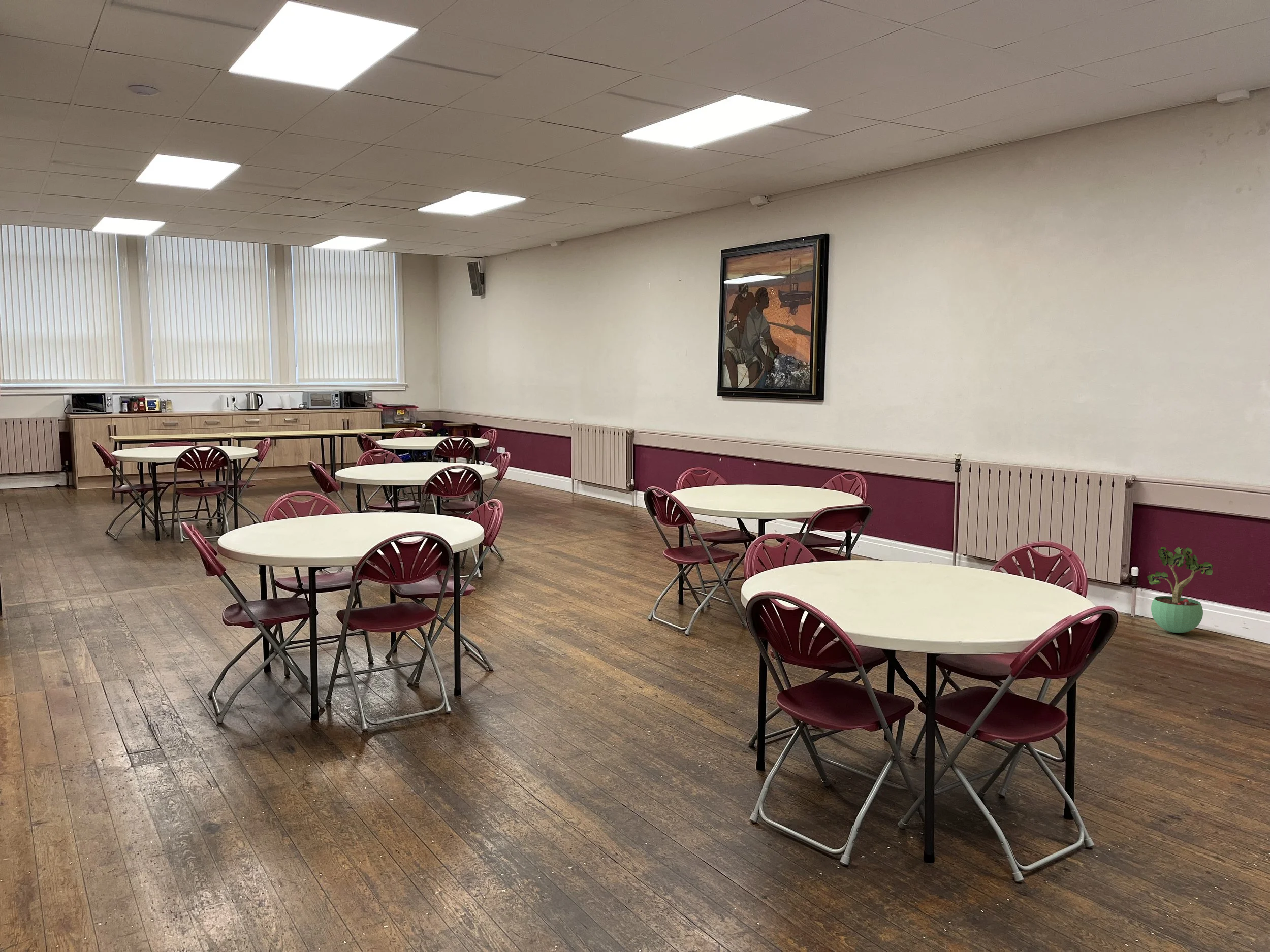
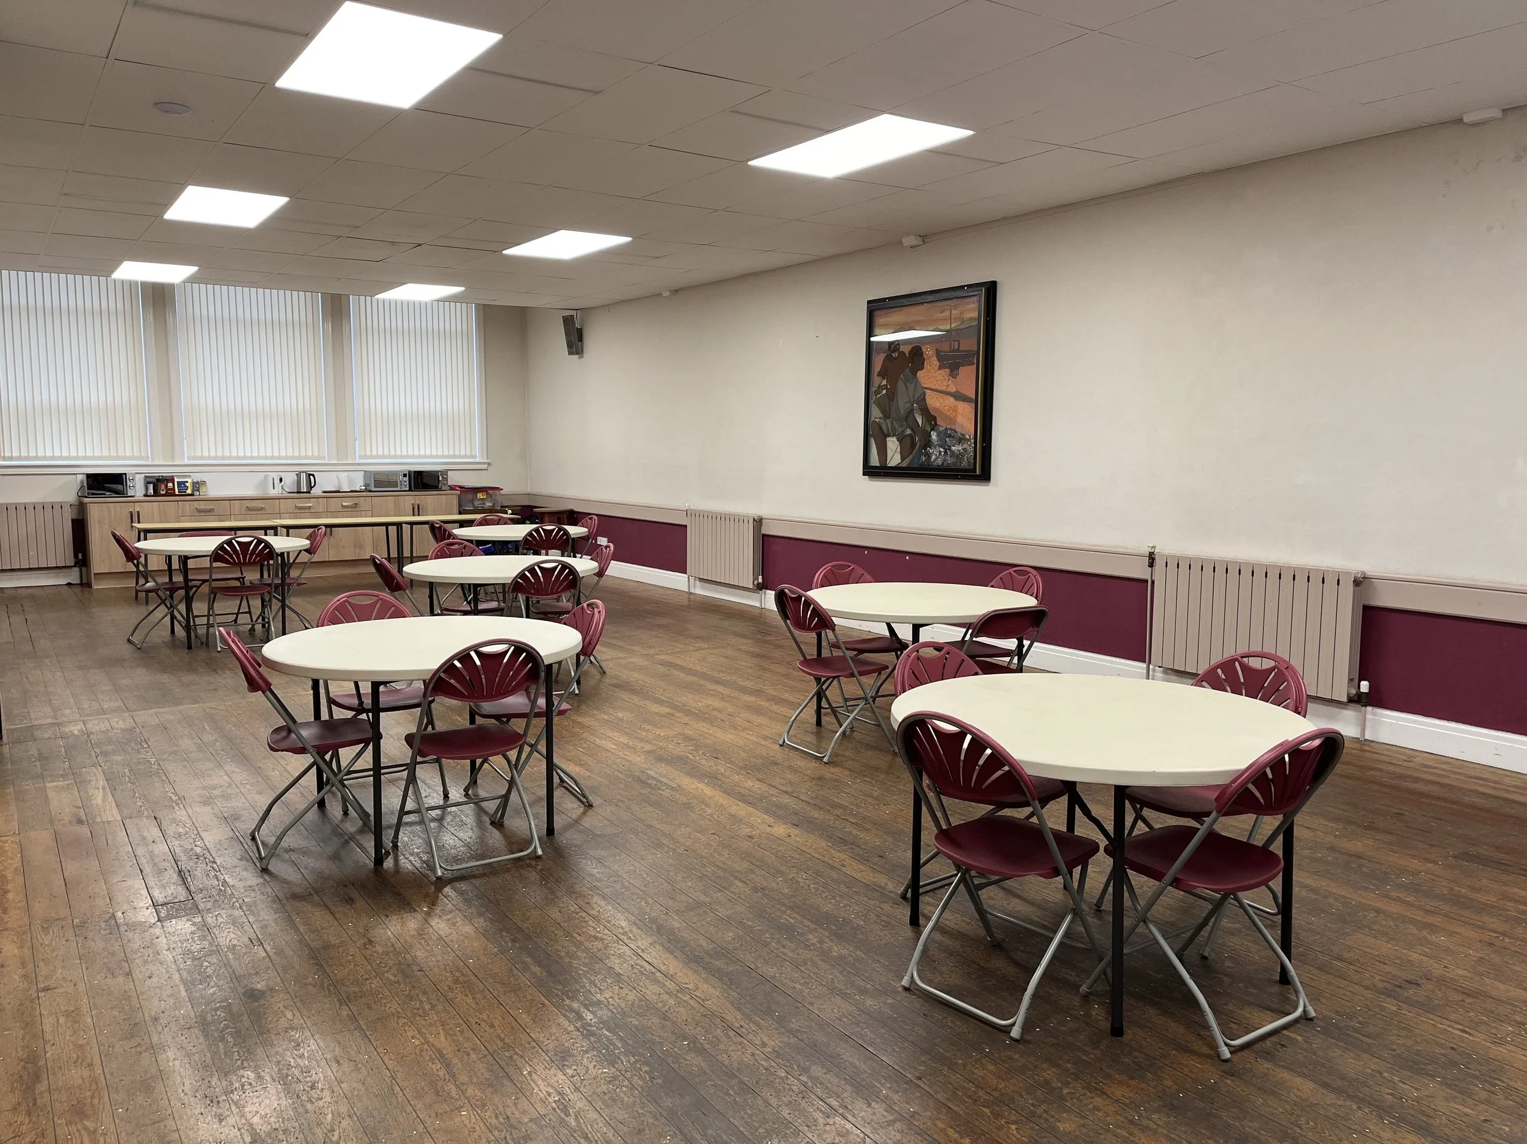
- potted plant (1181, 589)
